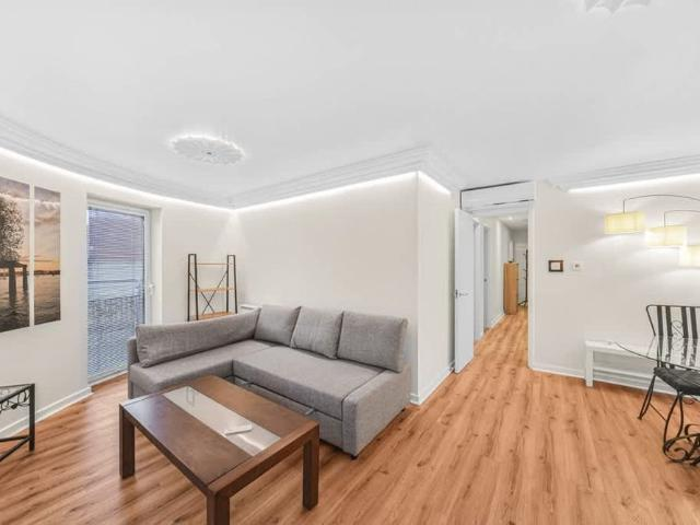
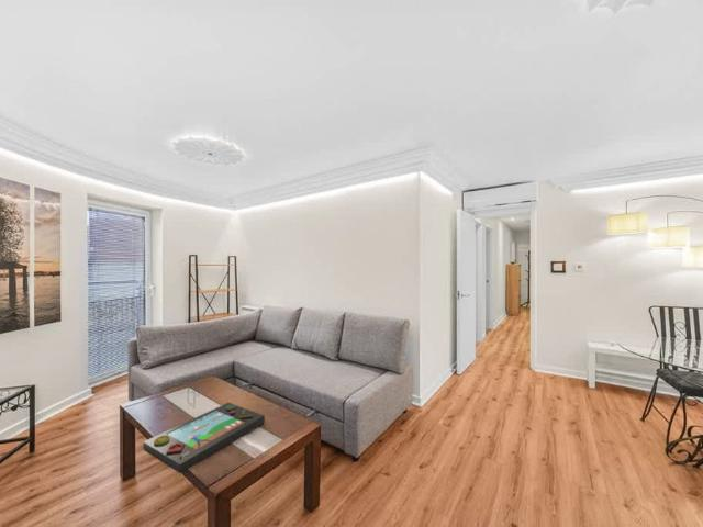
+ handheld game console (208, 429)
